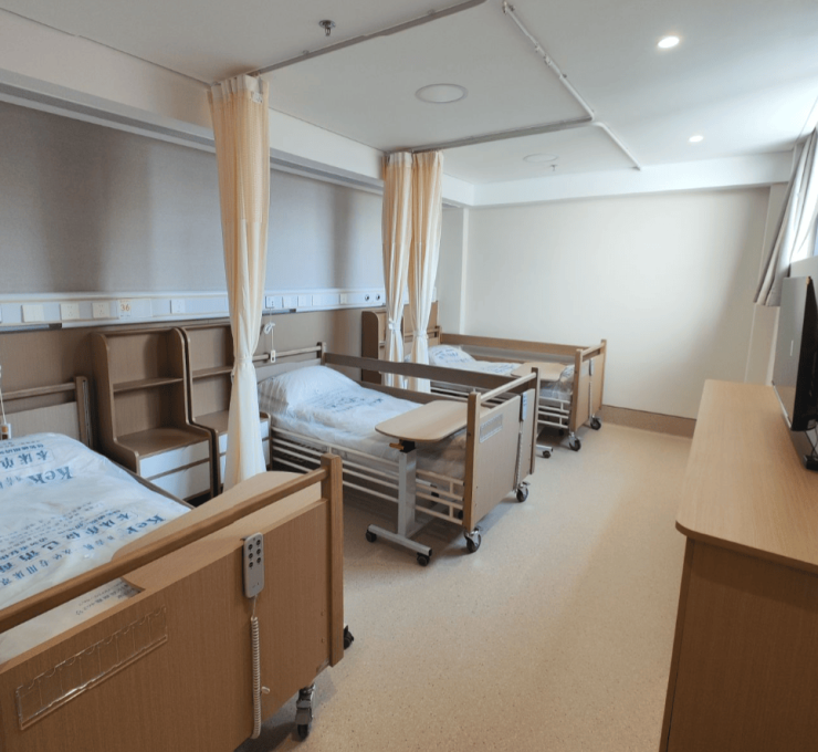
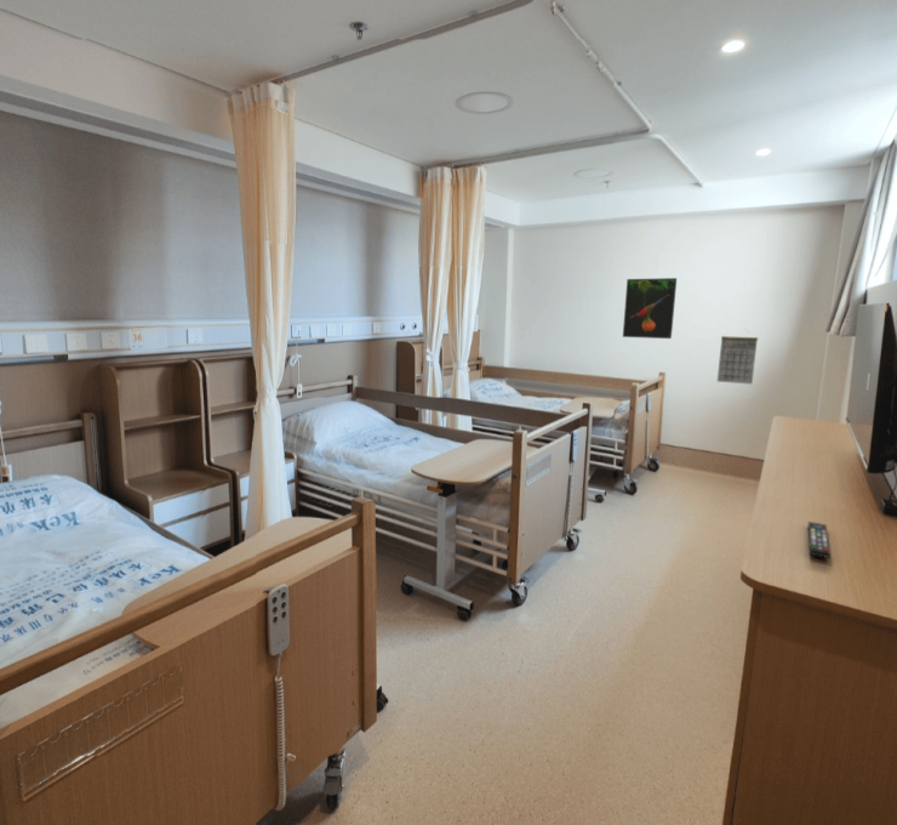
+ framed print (649, 308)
+ calendar (737, 354)
+ remote control (818, 537)
